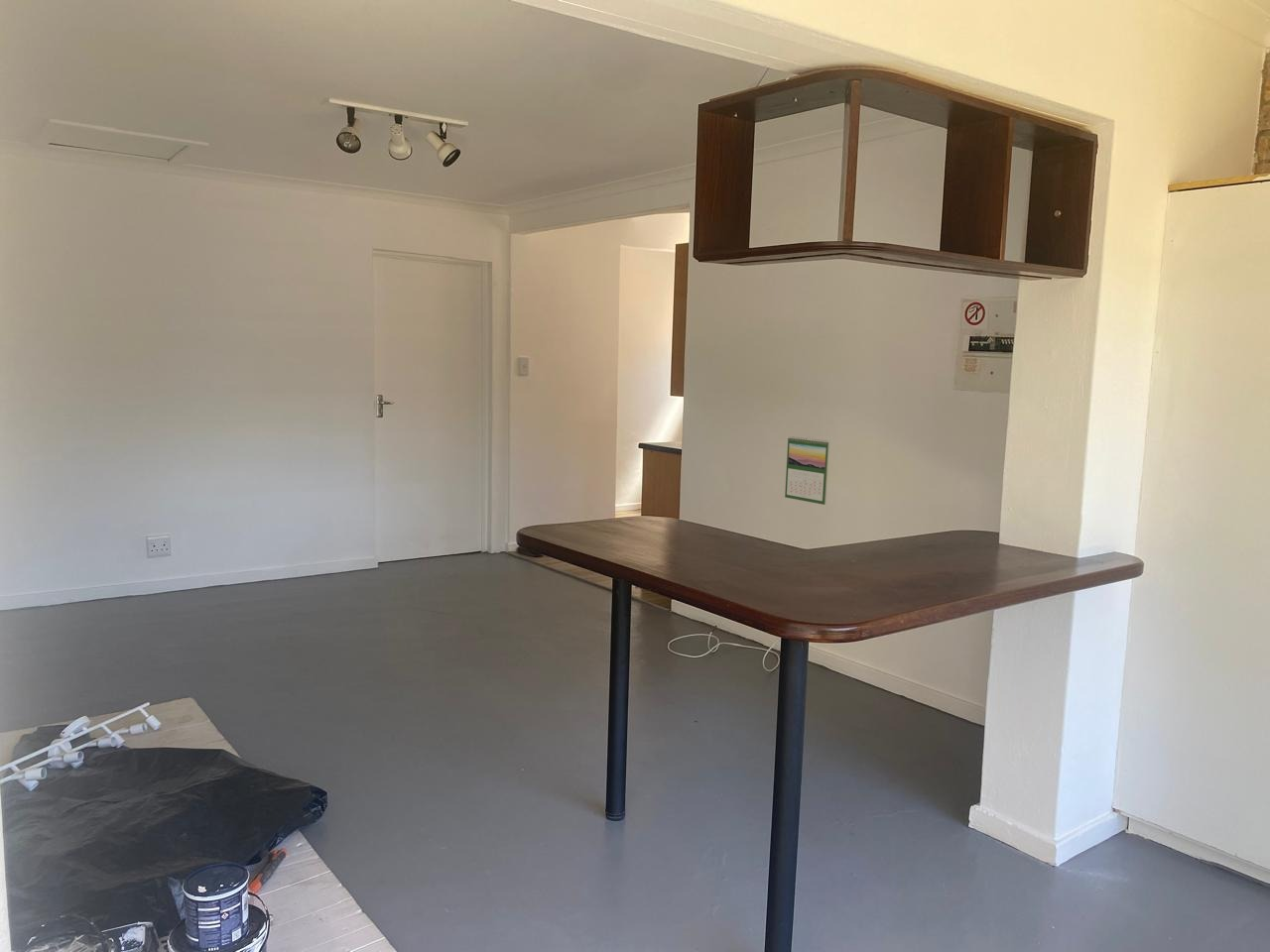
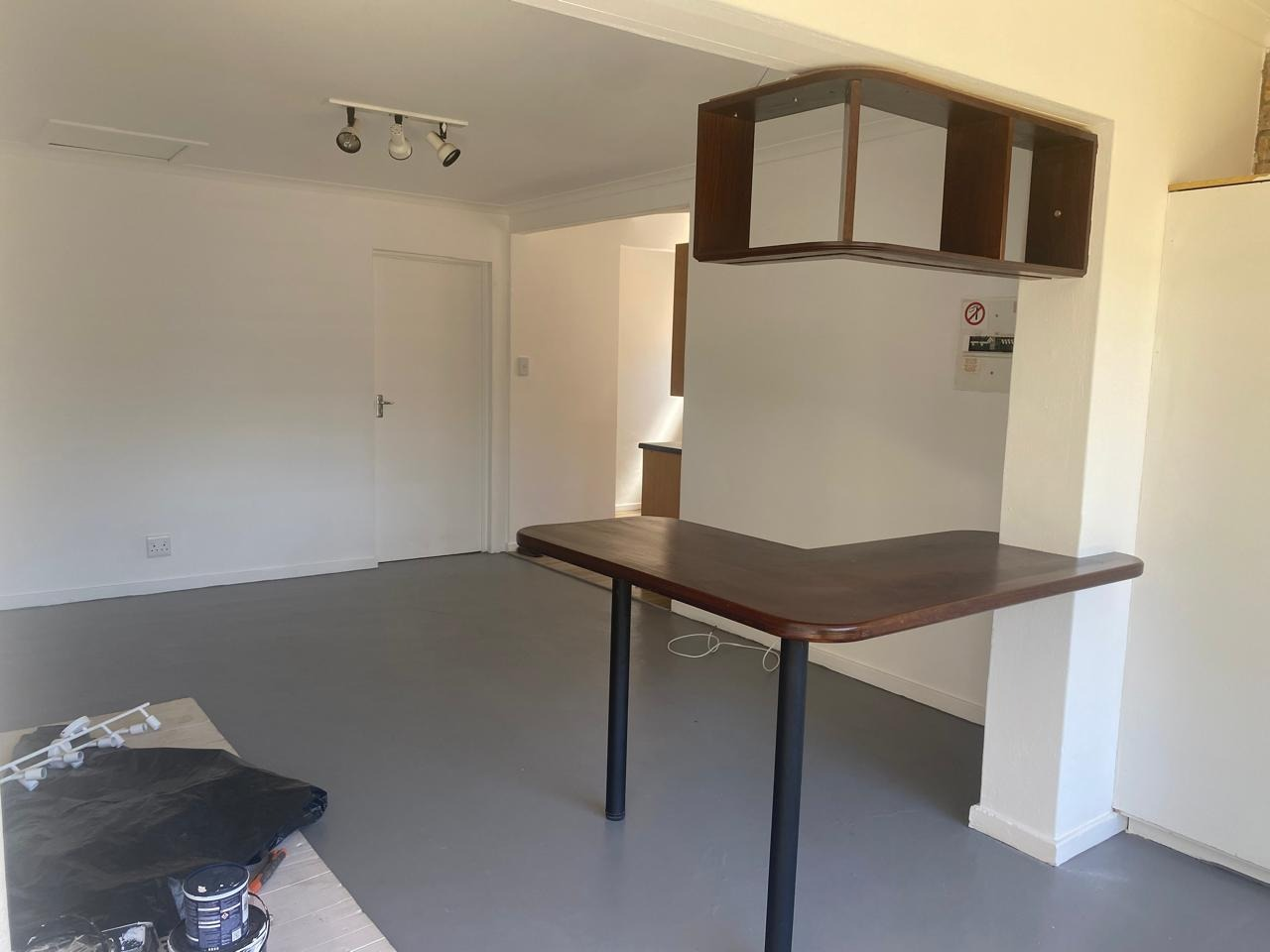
- calendar (806, 469)
